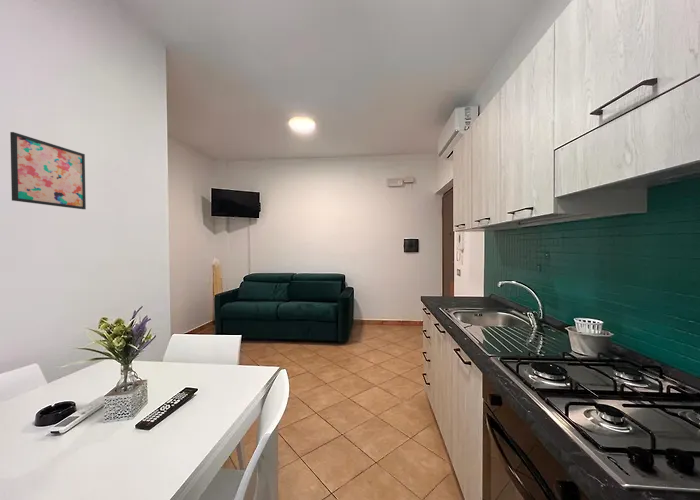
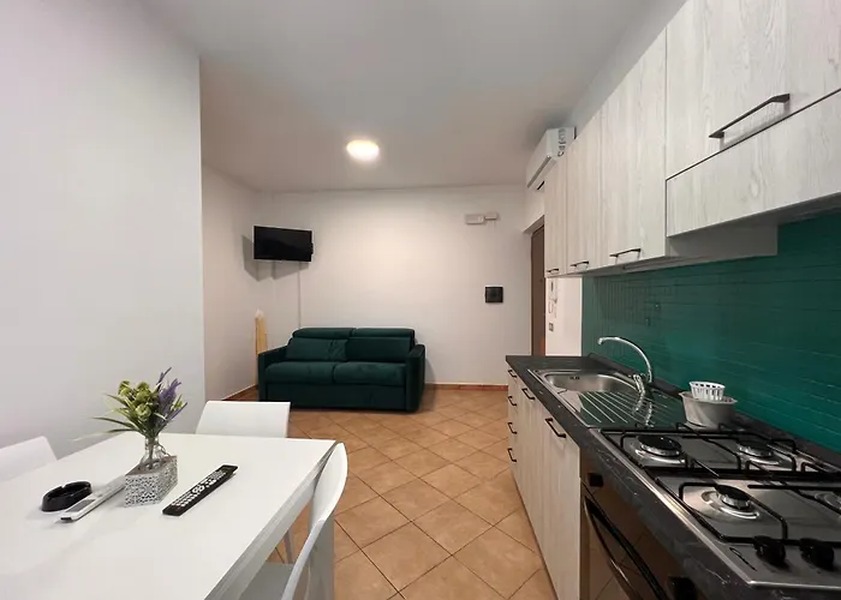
- wall art (52, 174)
